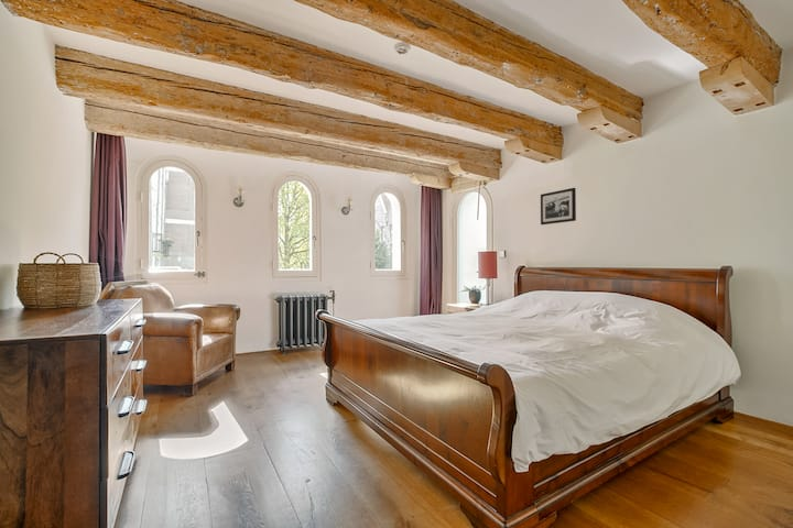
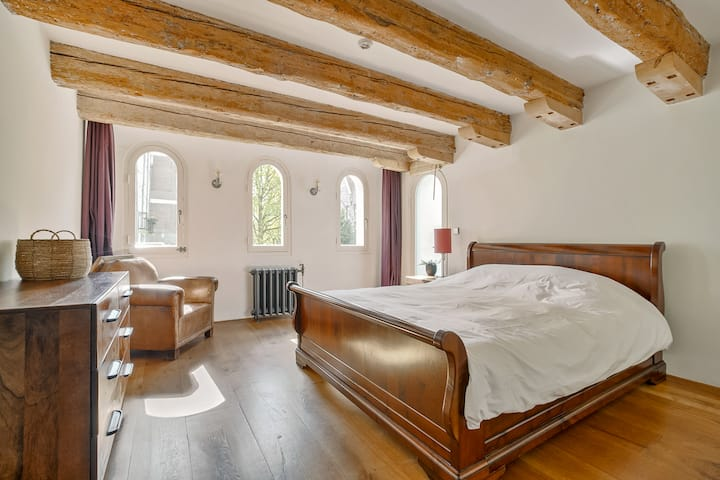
- picture frame (557, 207)
